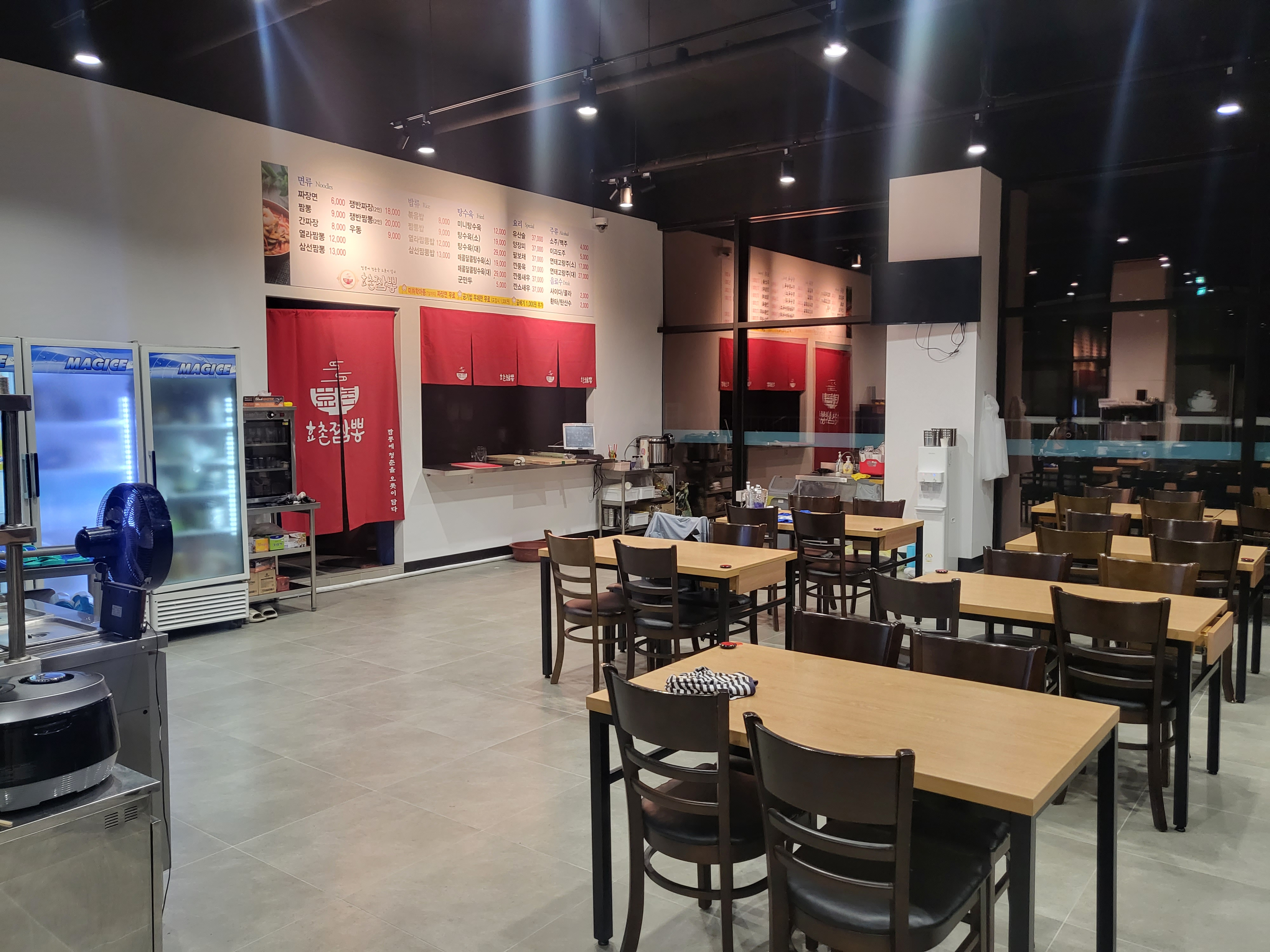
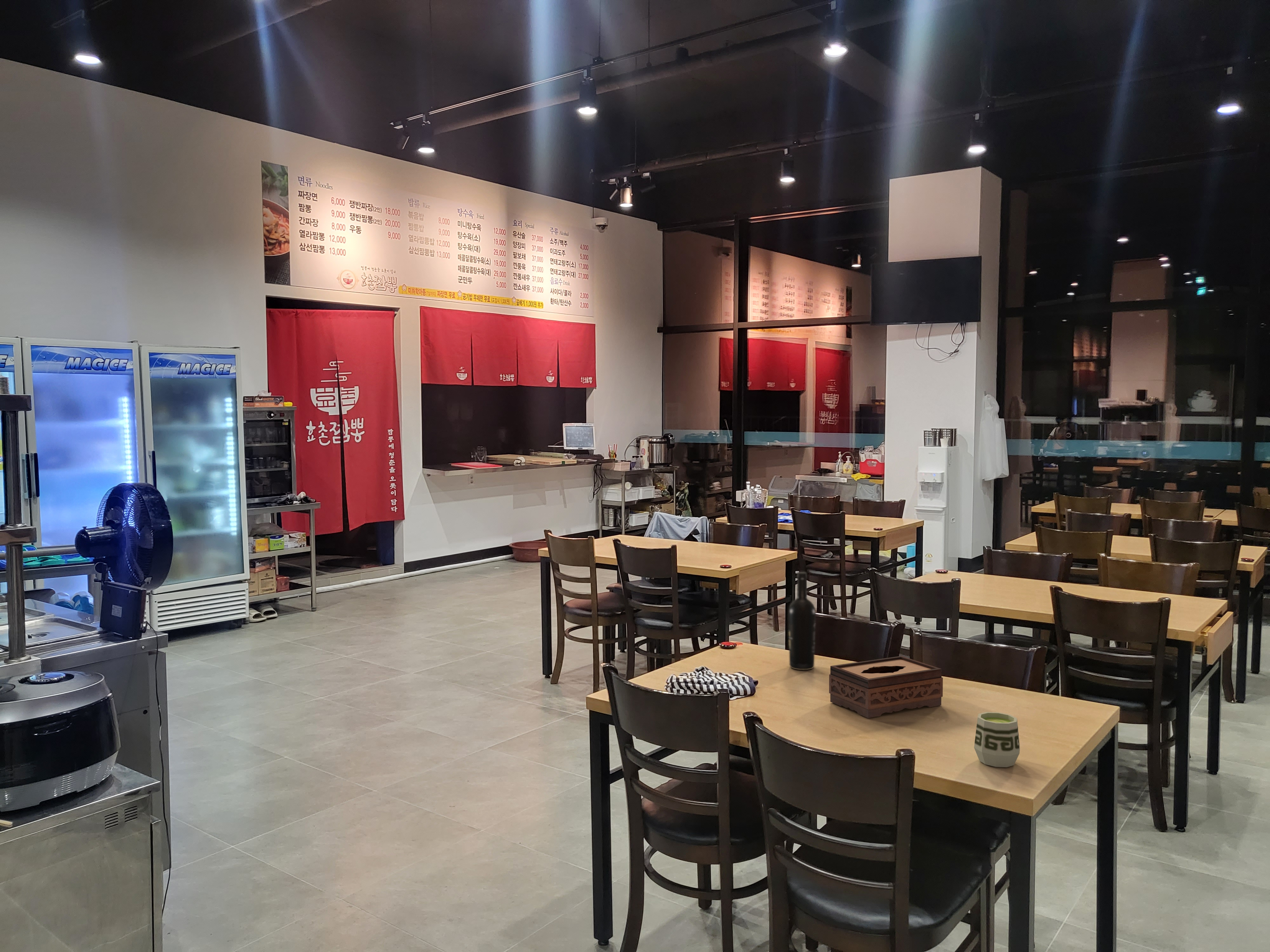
+ tissue box (885, 685)
+ cup (997, 739)
+ wine bottle (802, 620)
